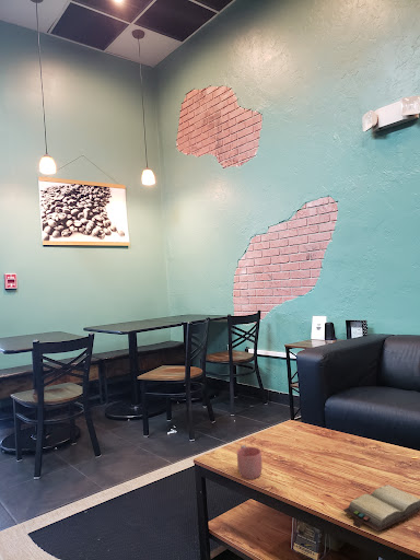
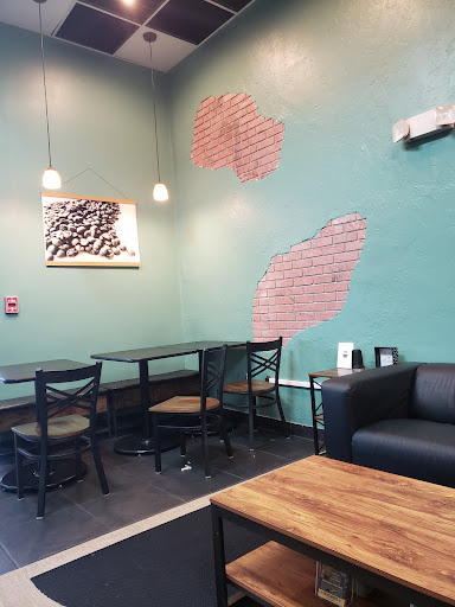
- hardback book (385, 505)
- mug (247, 460)
